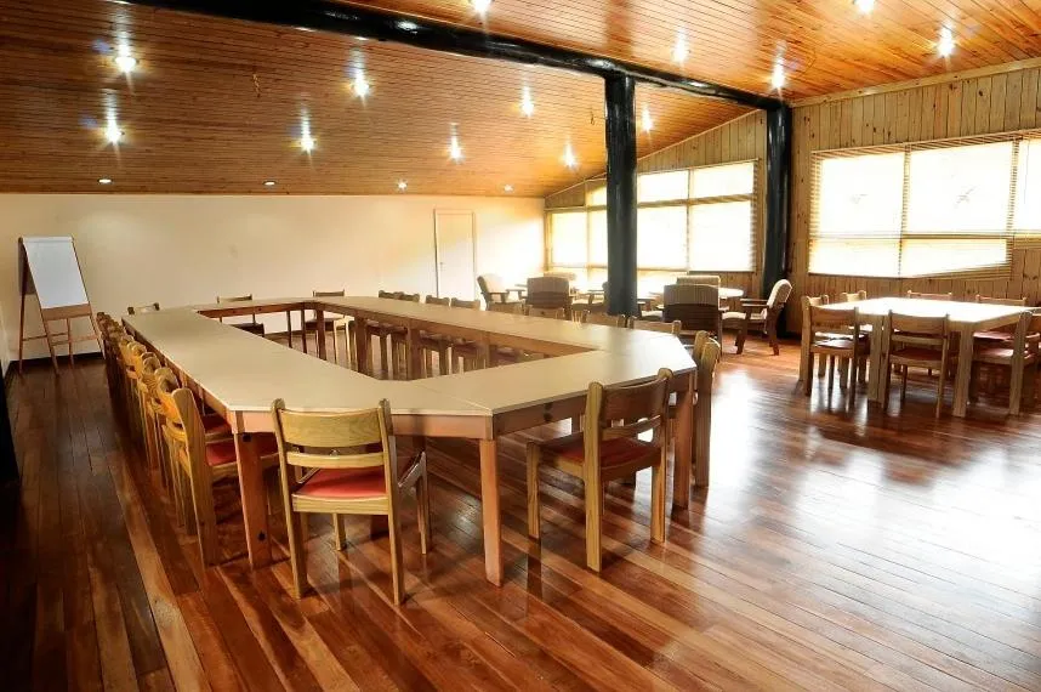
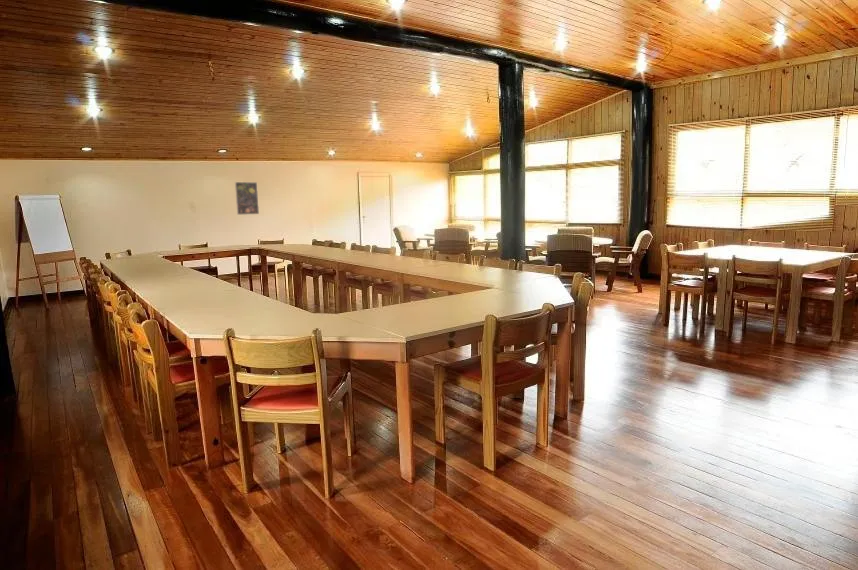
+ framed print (247, 198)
